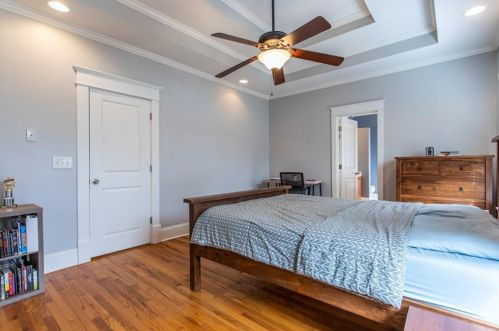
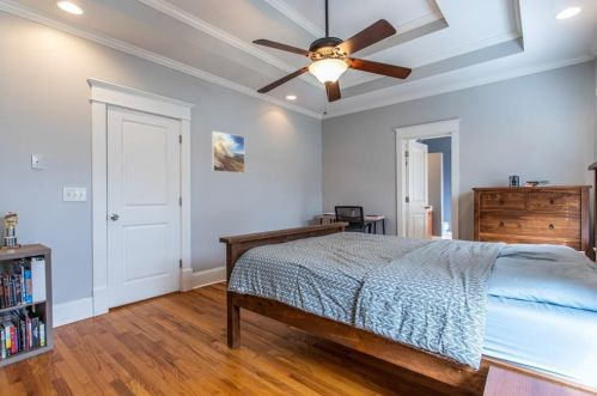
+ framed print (229, 153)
